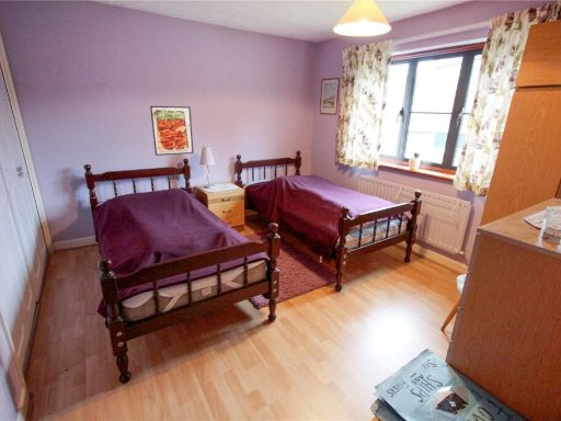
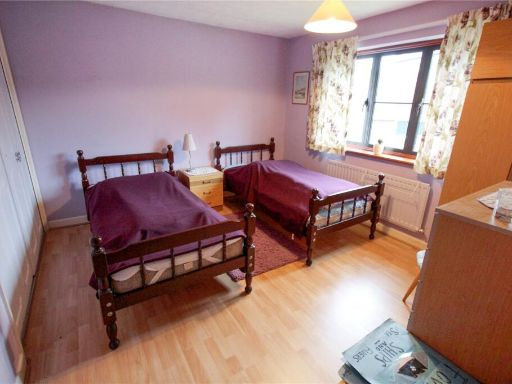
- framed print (172, 130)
